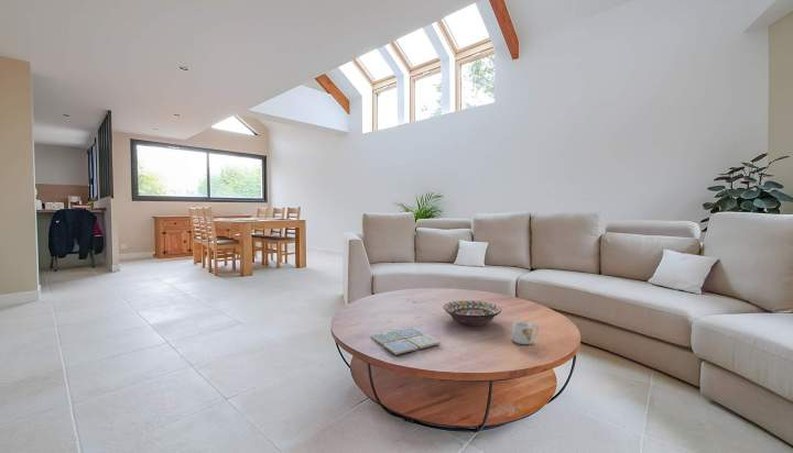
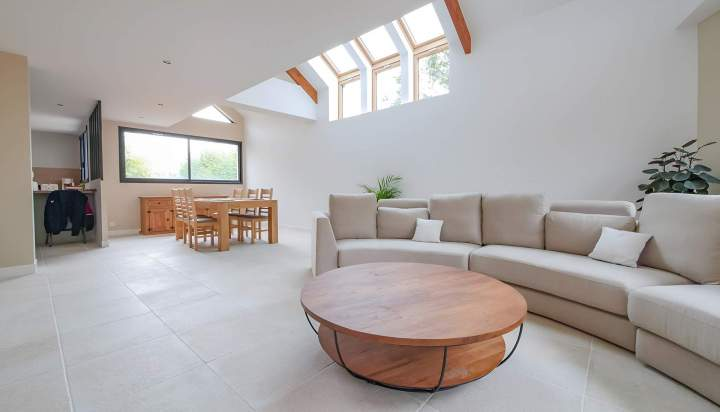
- decorative bowl (471, 314)
- mug (525, 332)
- drink coaster (404, 339)
